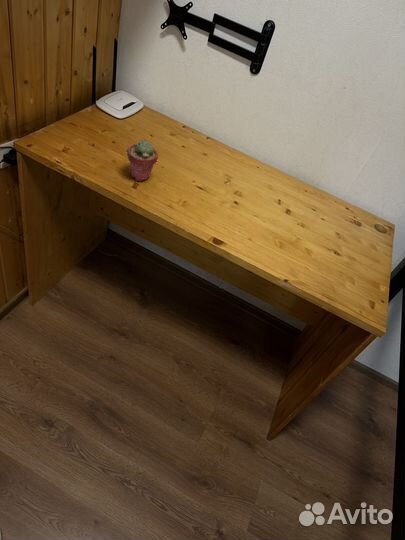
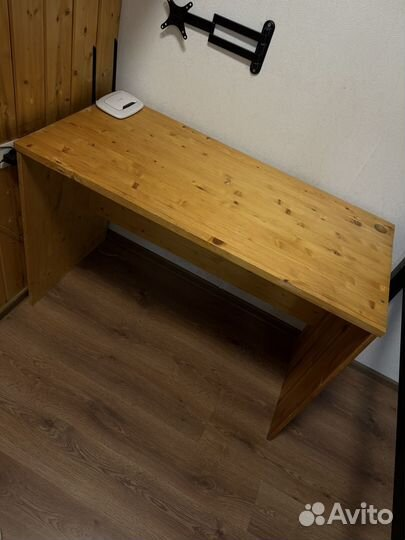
- potted succulent (142, 158)
